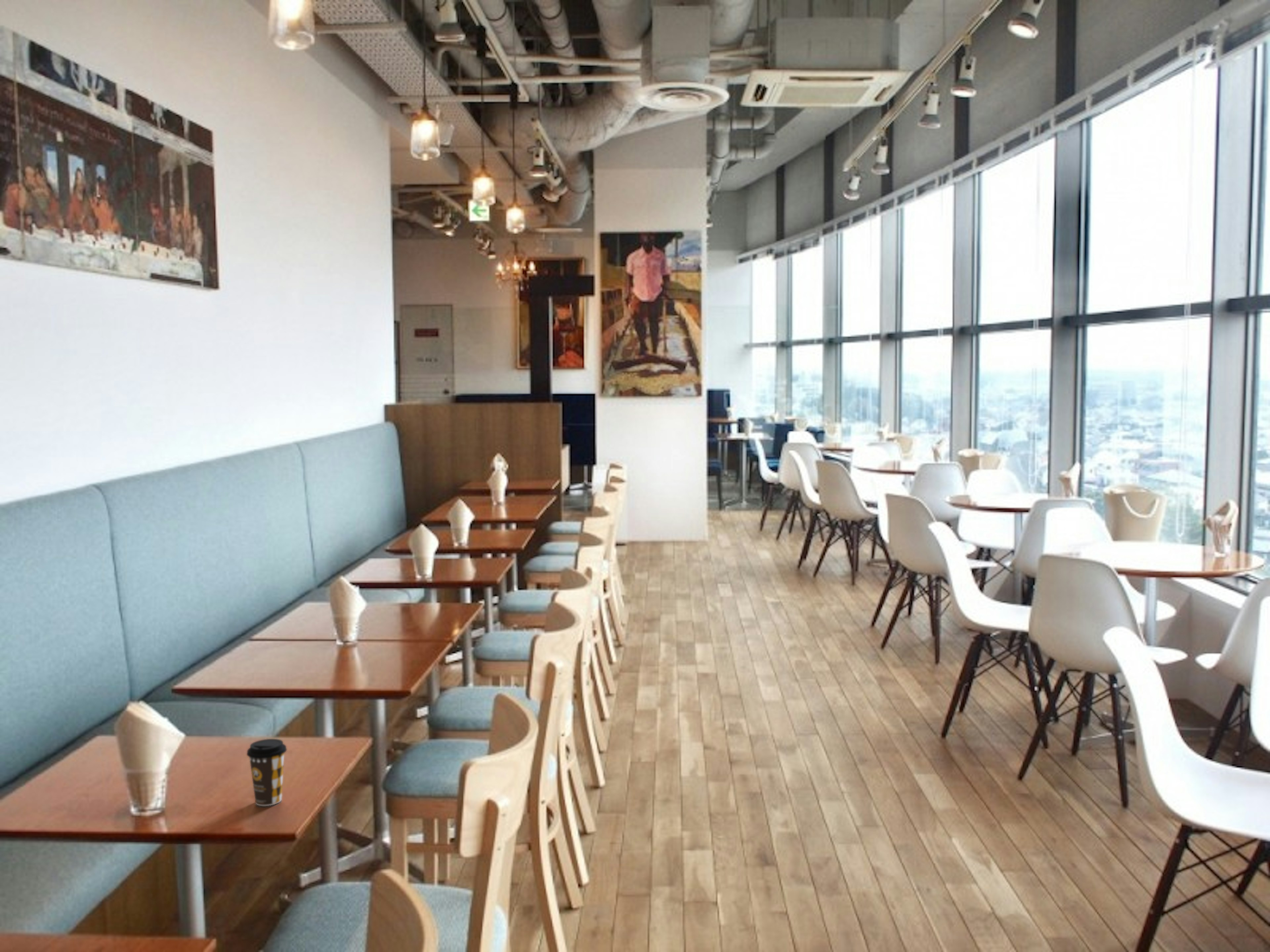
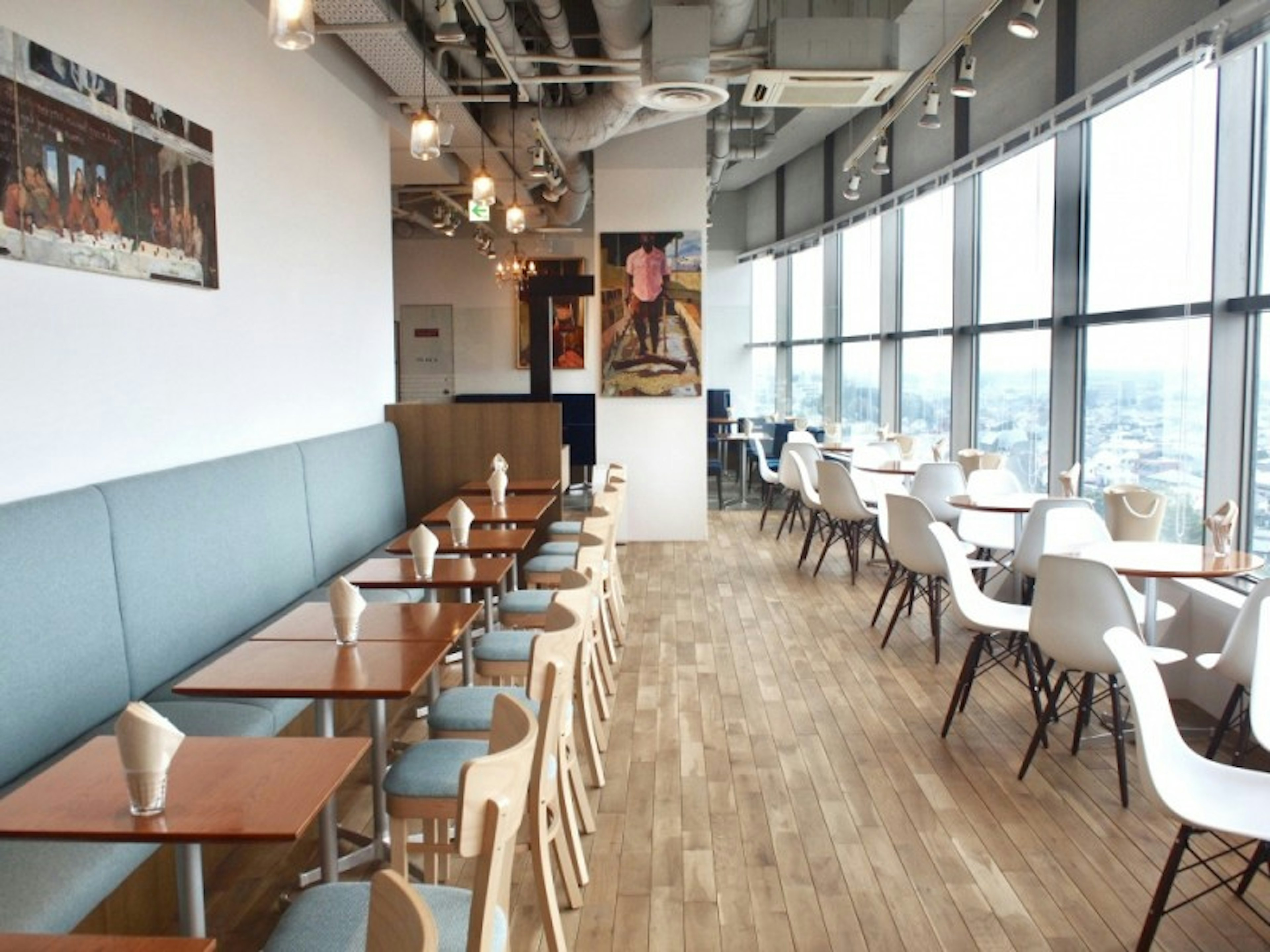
- coffee cup (268, 773)
